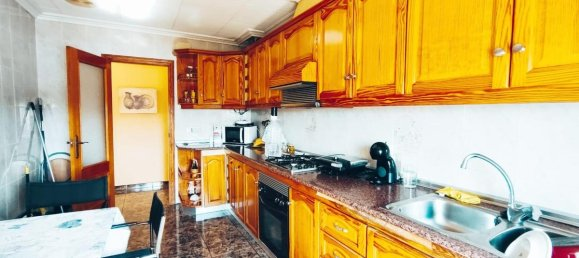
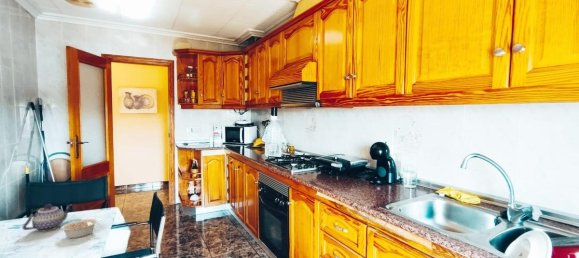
+ teapot (49, 216)
+ legume (81, 227)
